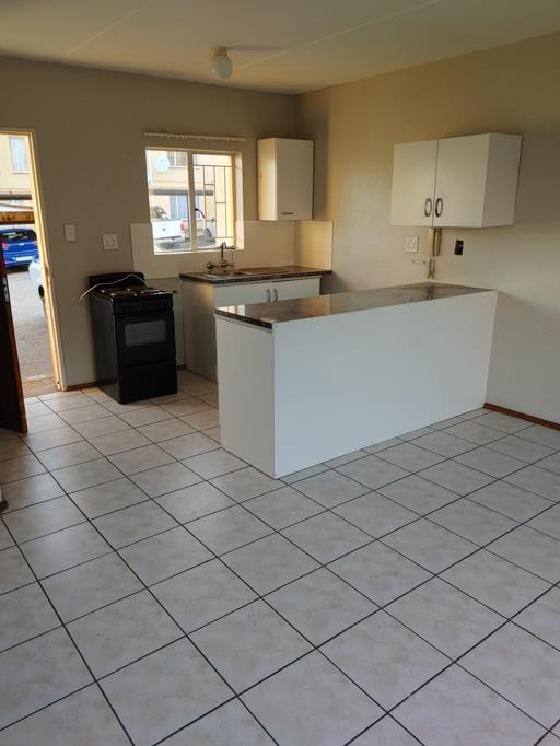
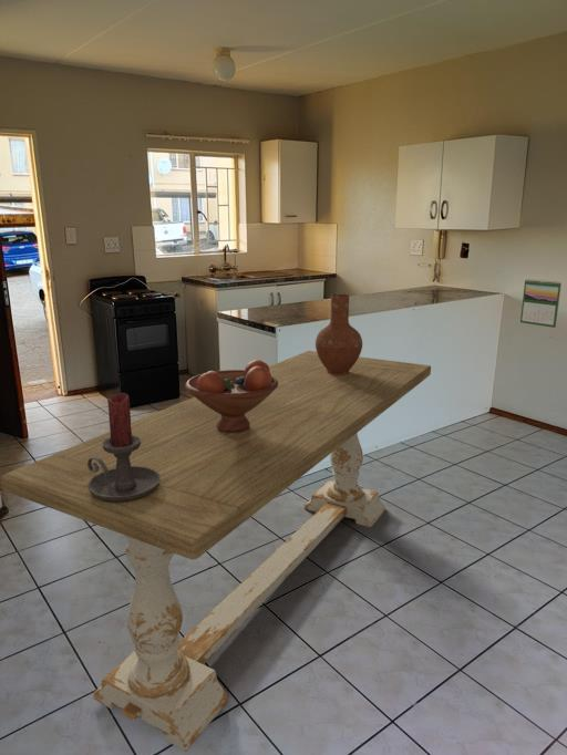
+ dining table (275, 496)
+ calendar (539, 302)
+ fruit bowl (231, 395)
+ candle holder (114, 439)
+ vase (339, 333)
